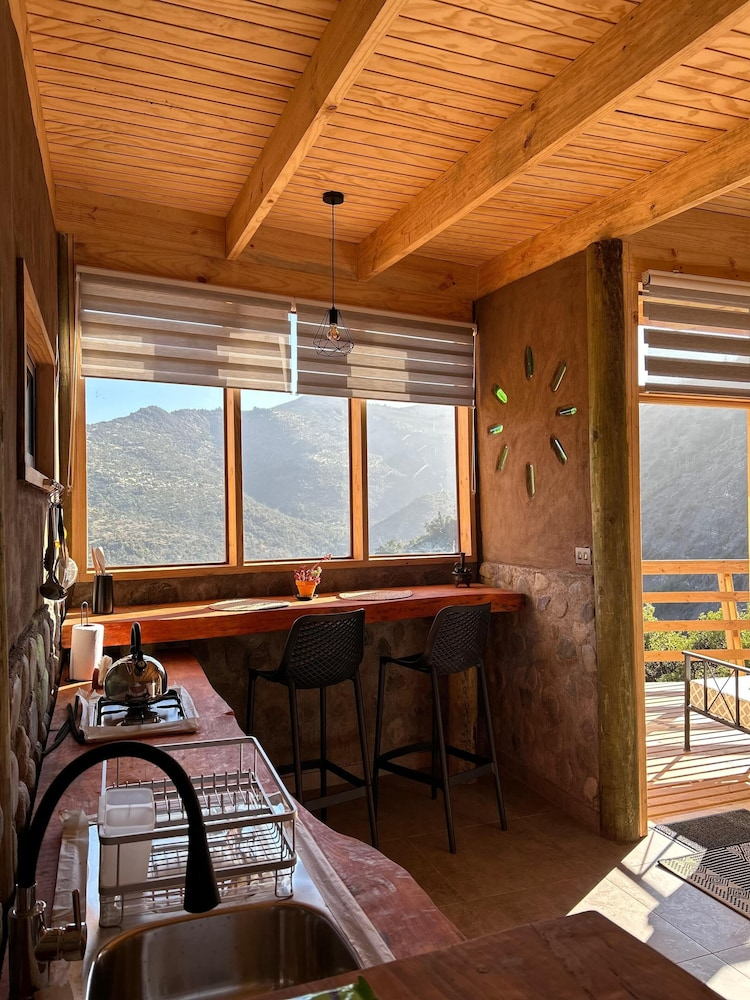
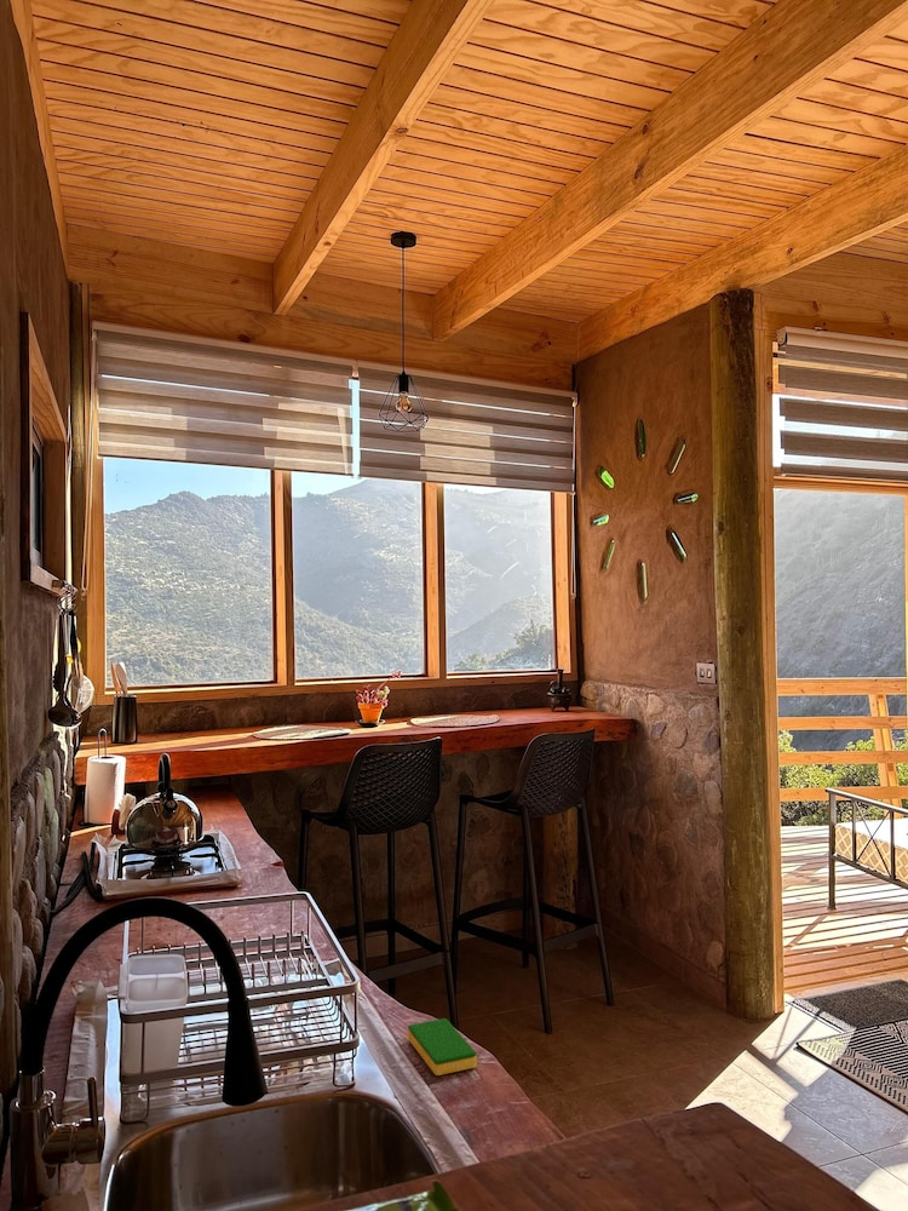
+ dish sponge (441, 1045)
